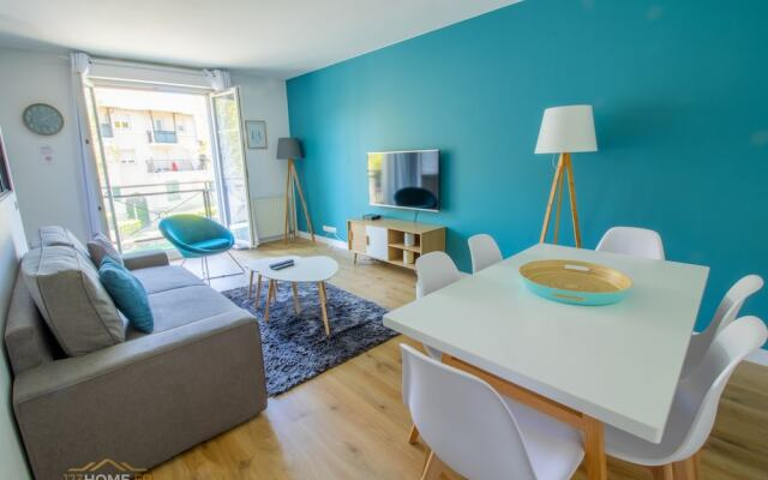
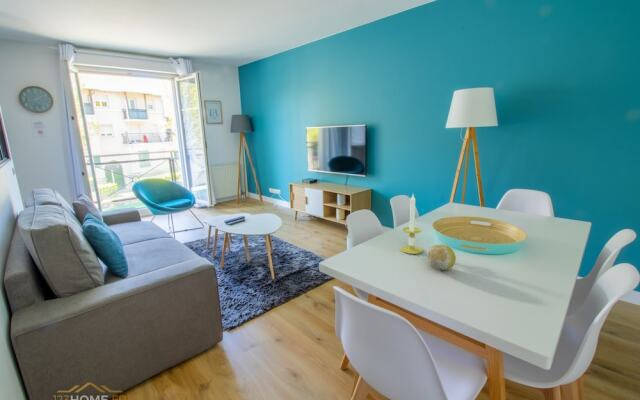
+ candle (412, 222)
+ fruit (441, 257)
